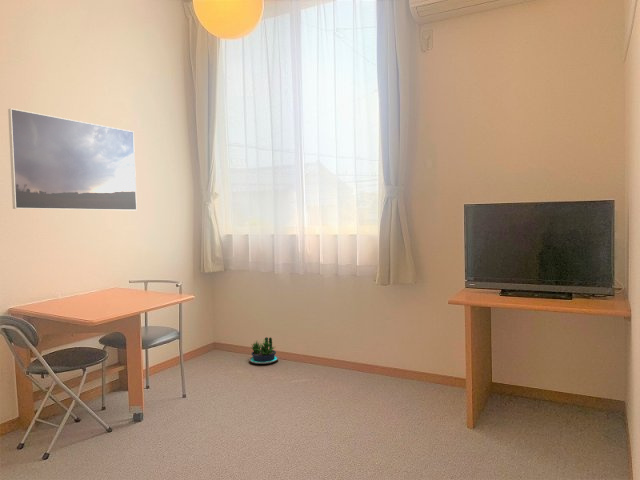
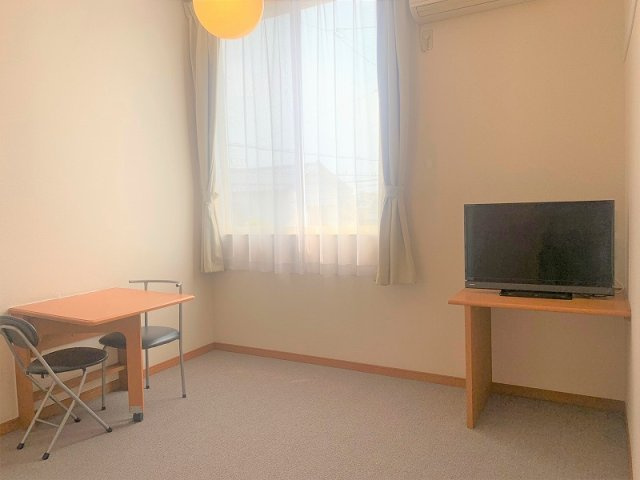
- potted plant (264, 350)
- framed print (80, 165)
